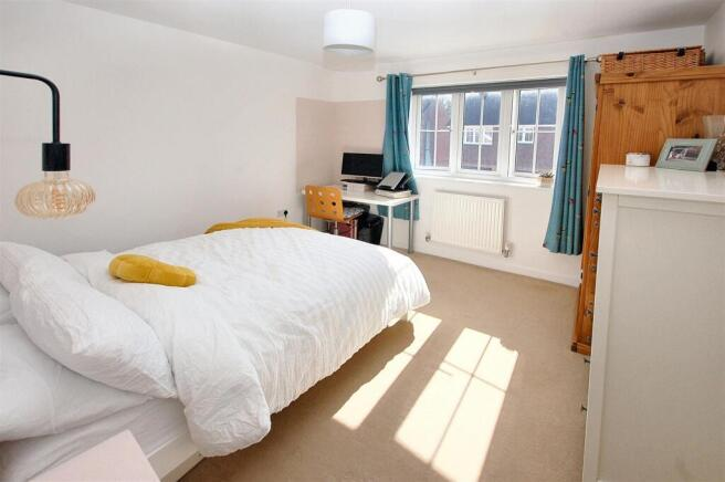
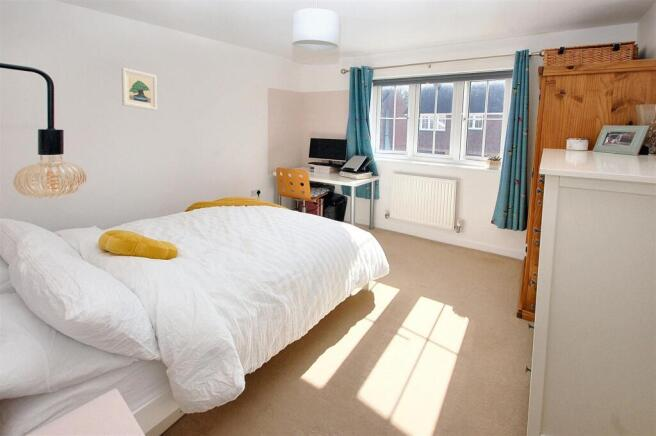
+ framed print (139, 89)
